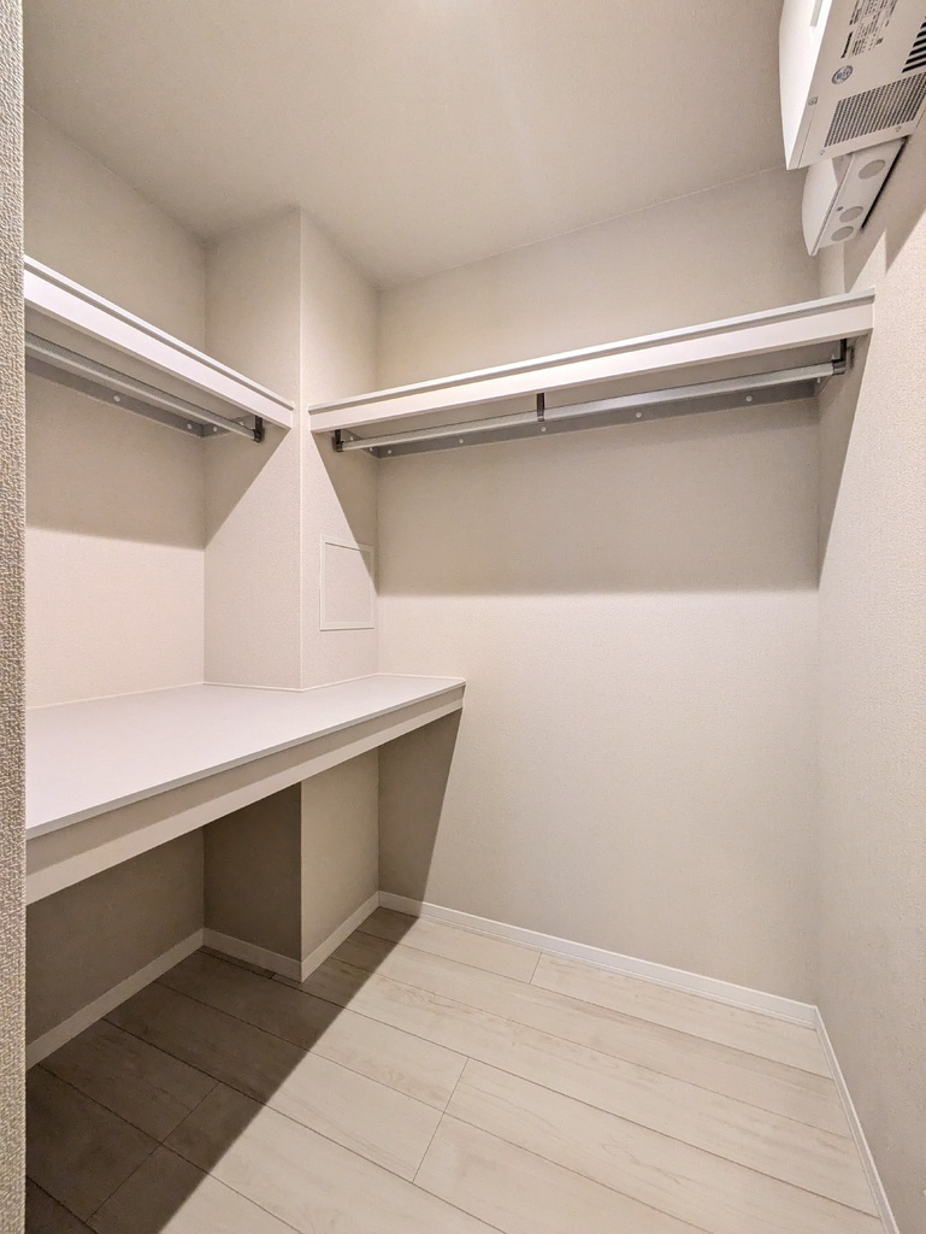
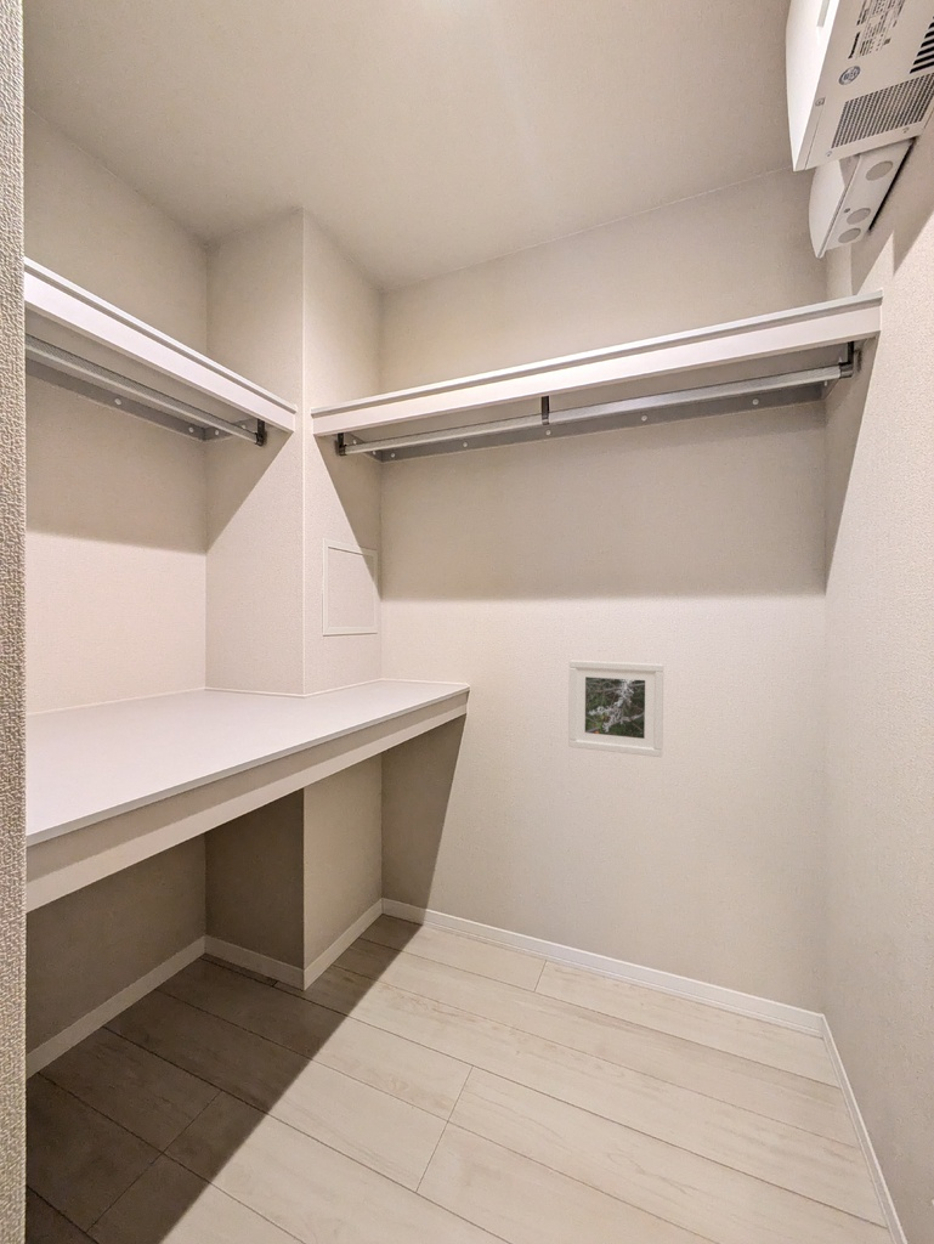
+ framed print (613, 706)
